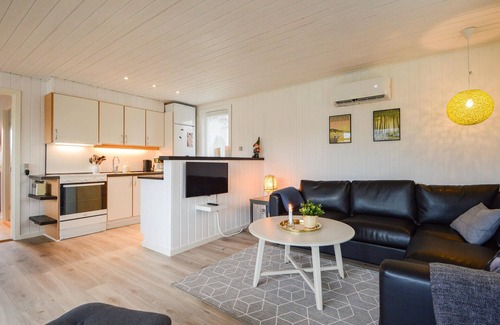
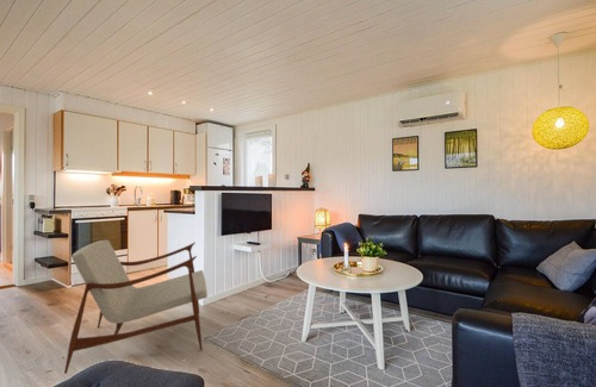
+ armchair (148, 289)
